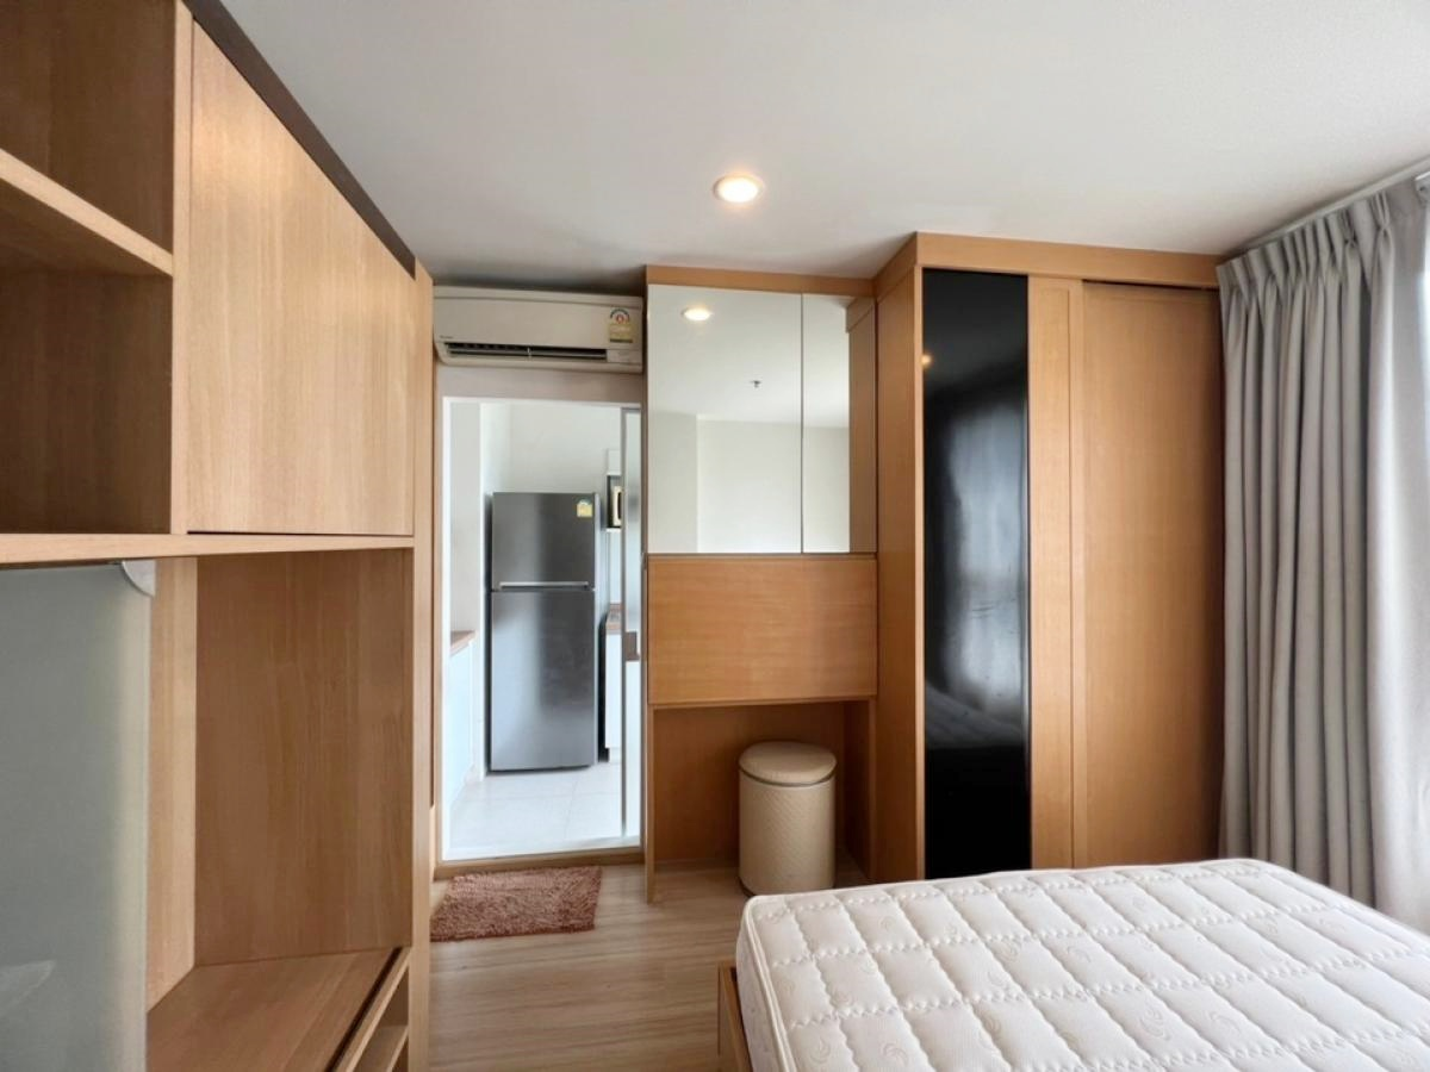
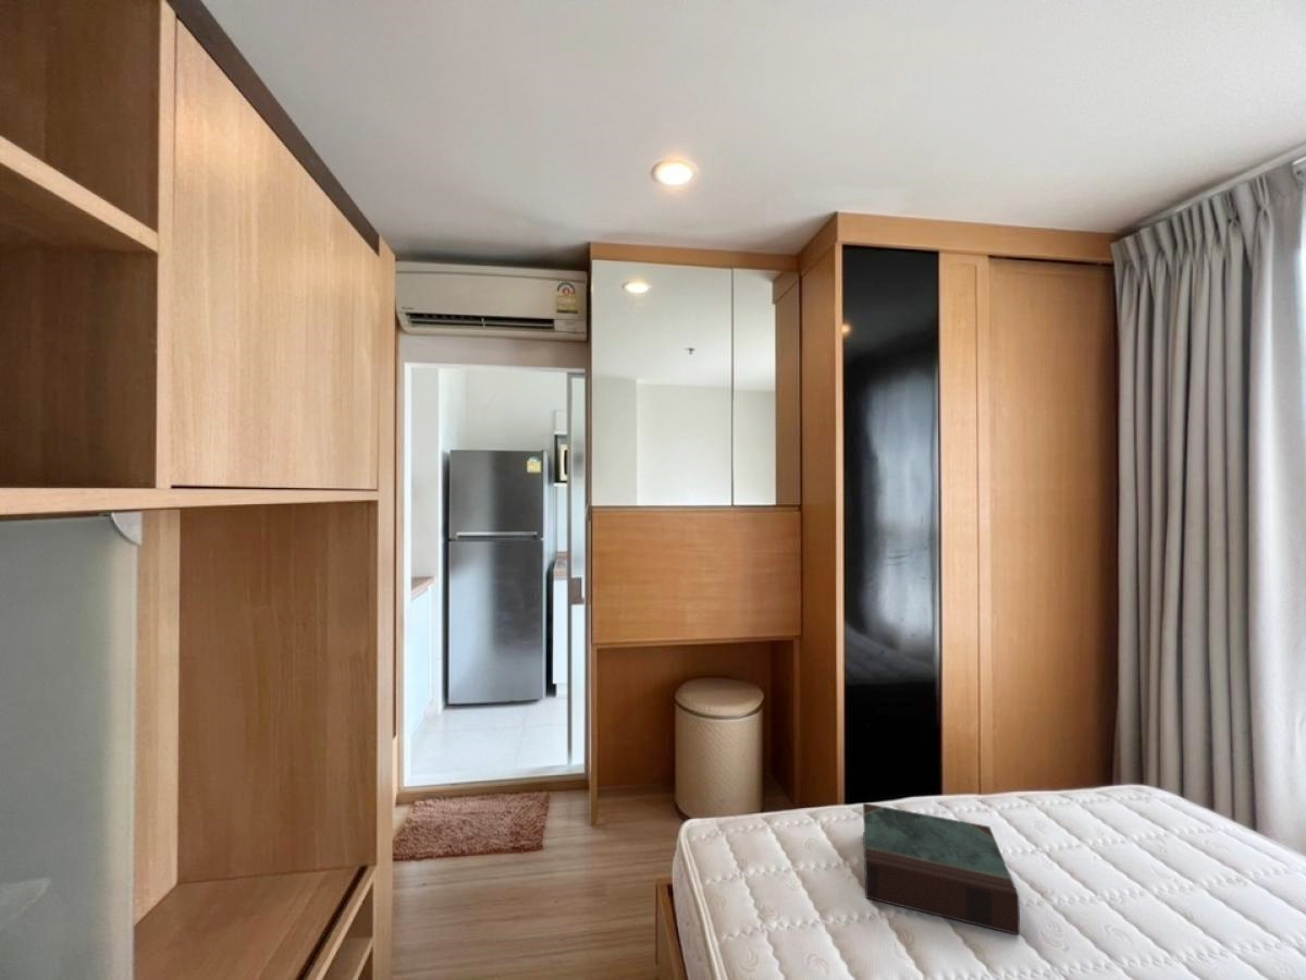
+ book (931, 860)
